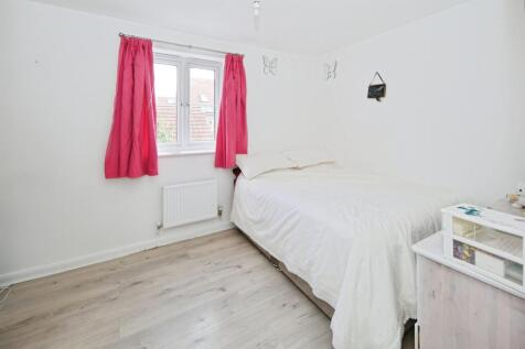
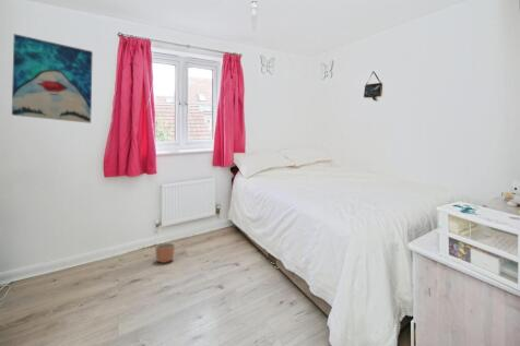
+ wall art (55, 81)
+ planter (165, 253)
